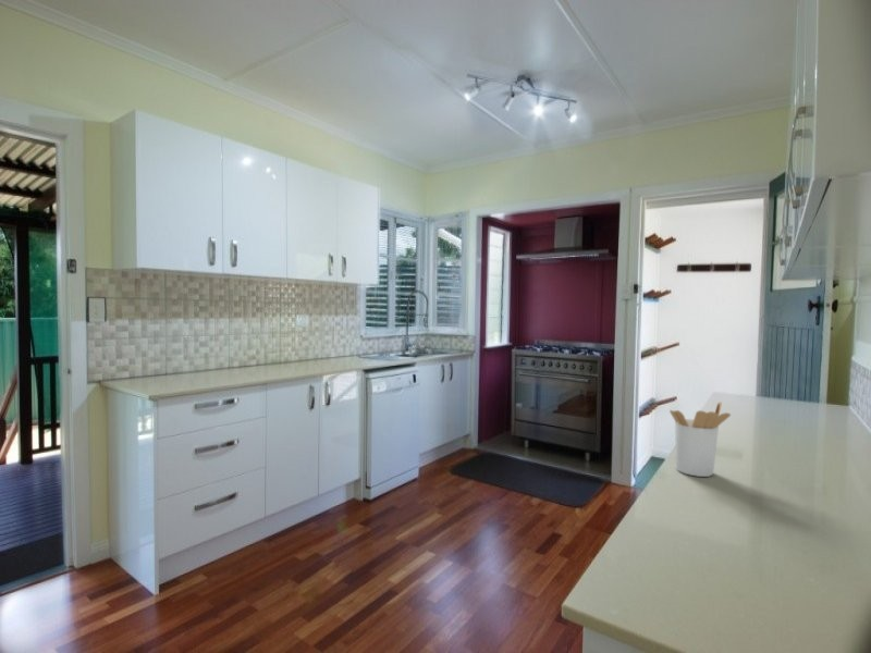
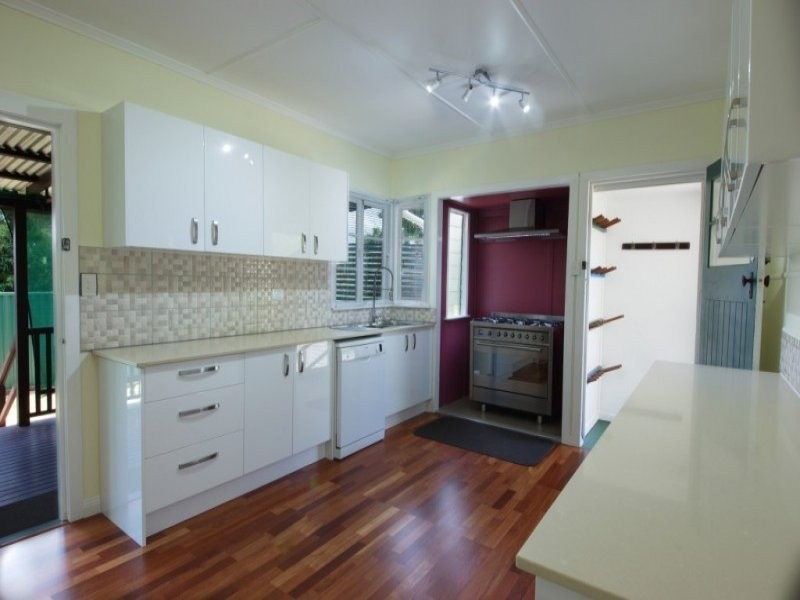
- utensil holder (700, 439)
